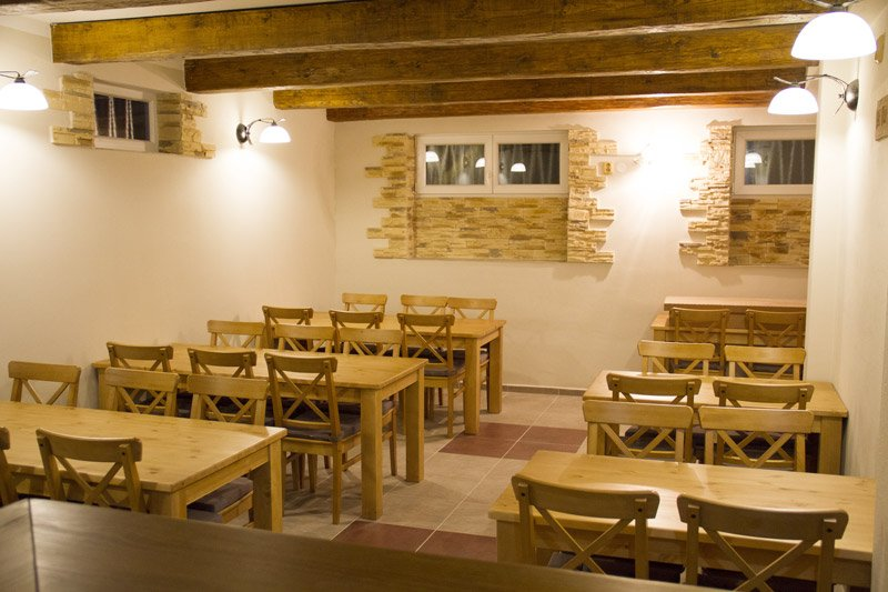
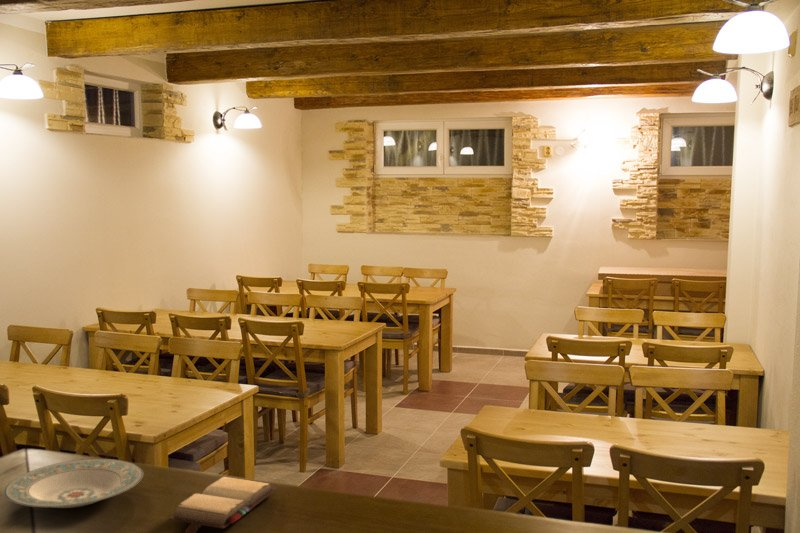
+ plate (76, 488)
+ hardback book (227, 500)
